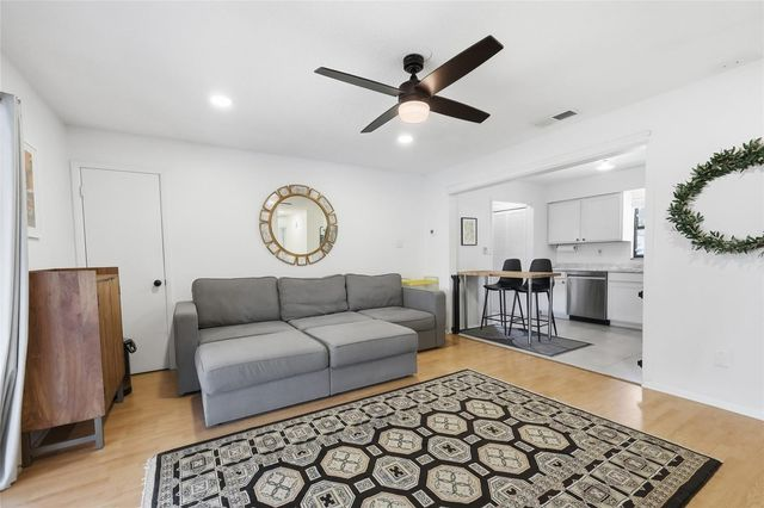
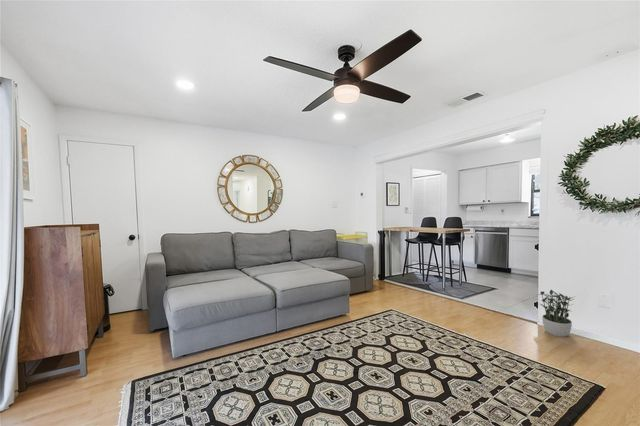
+ potted plant (555, 310)
